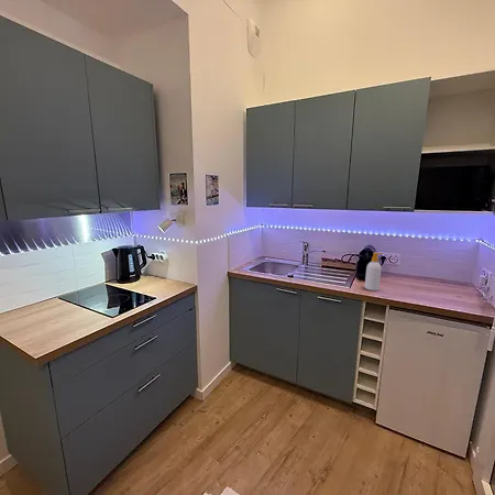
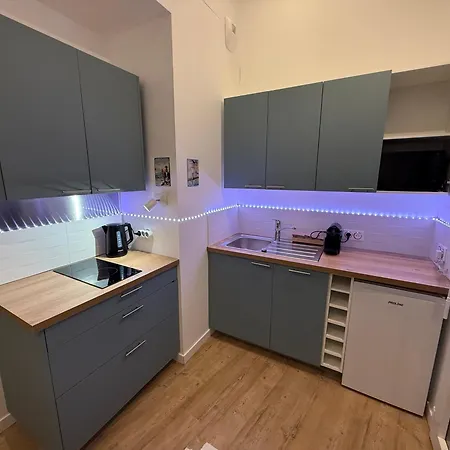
- soap bottle (374, 271)
